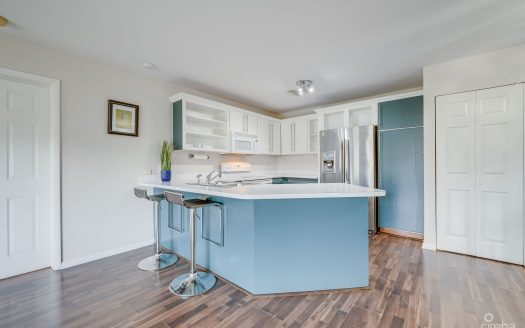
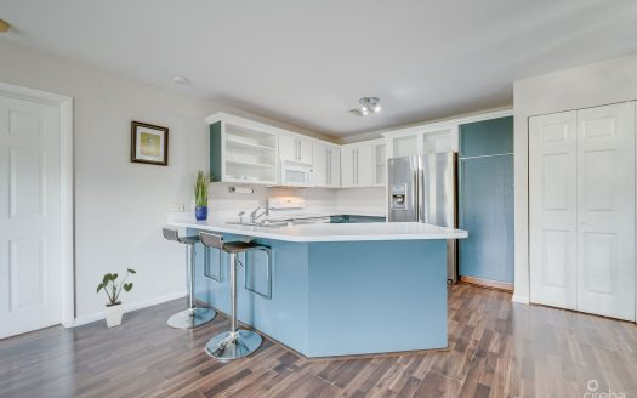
+ house plant (116, 297)
